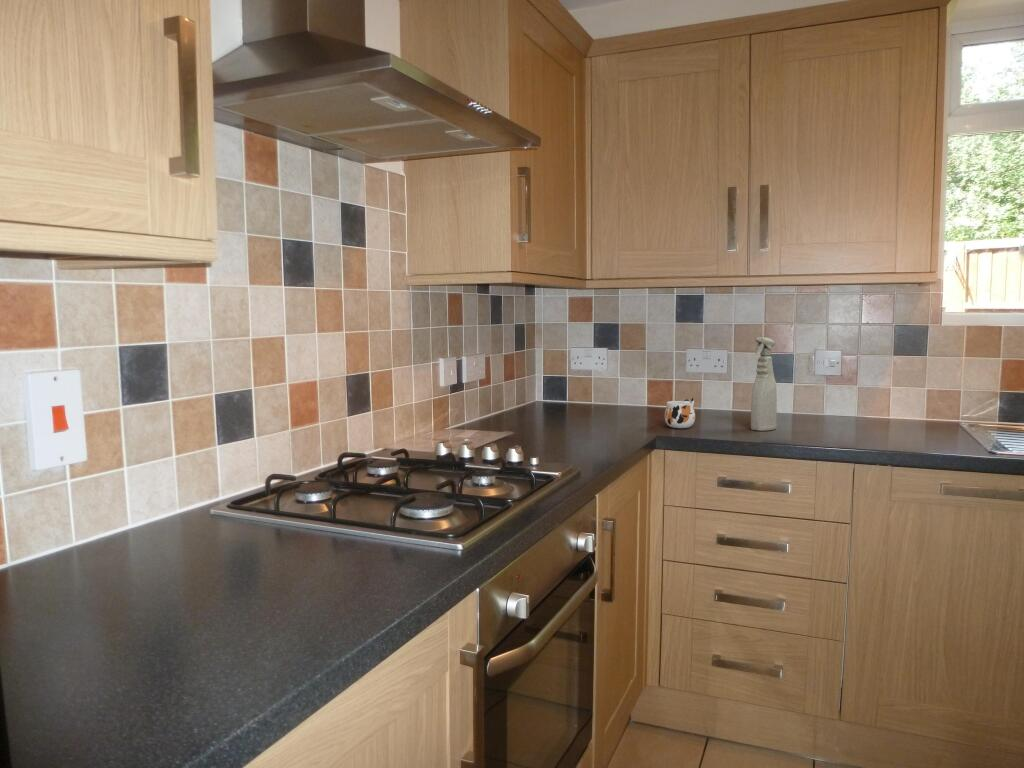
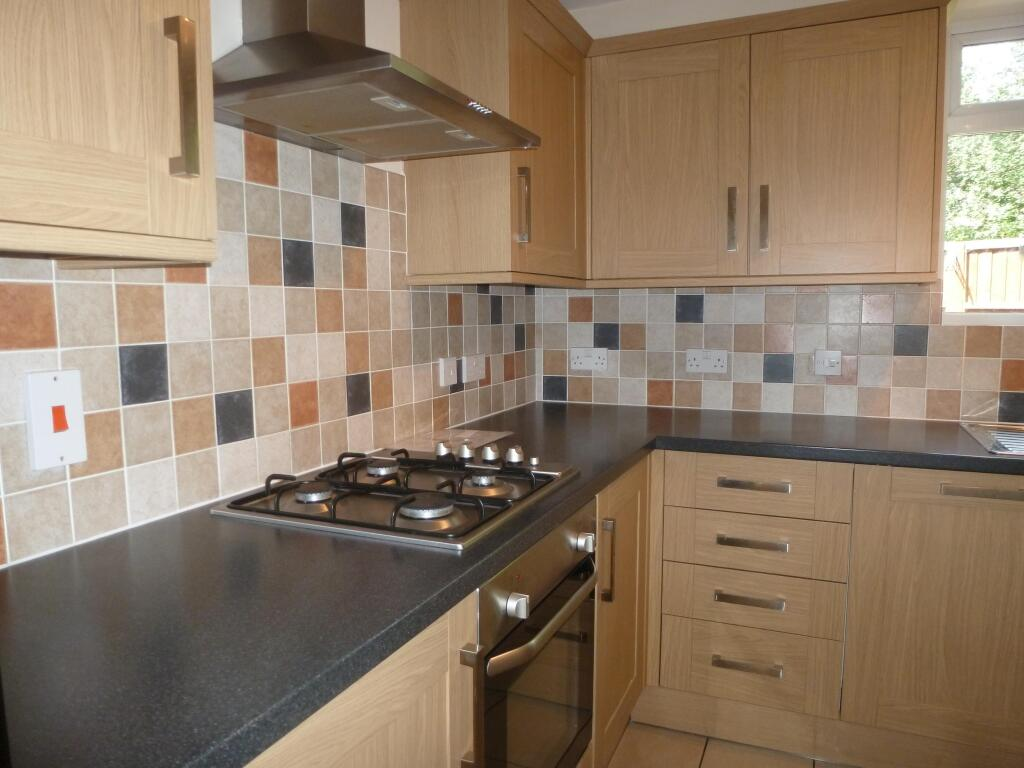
- mug (681, 412)
- spray bottle (764, 383)
